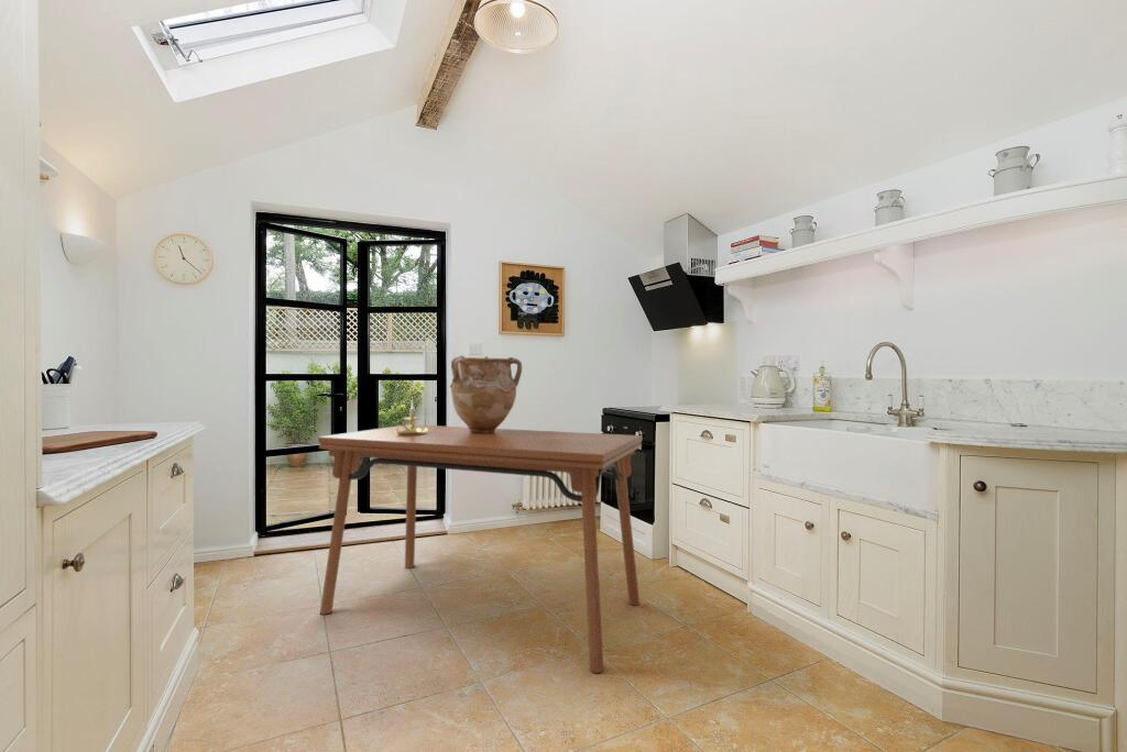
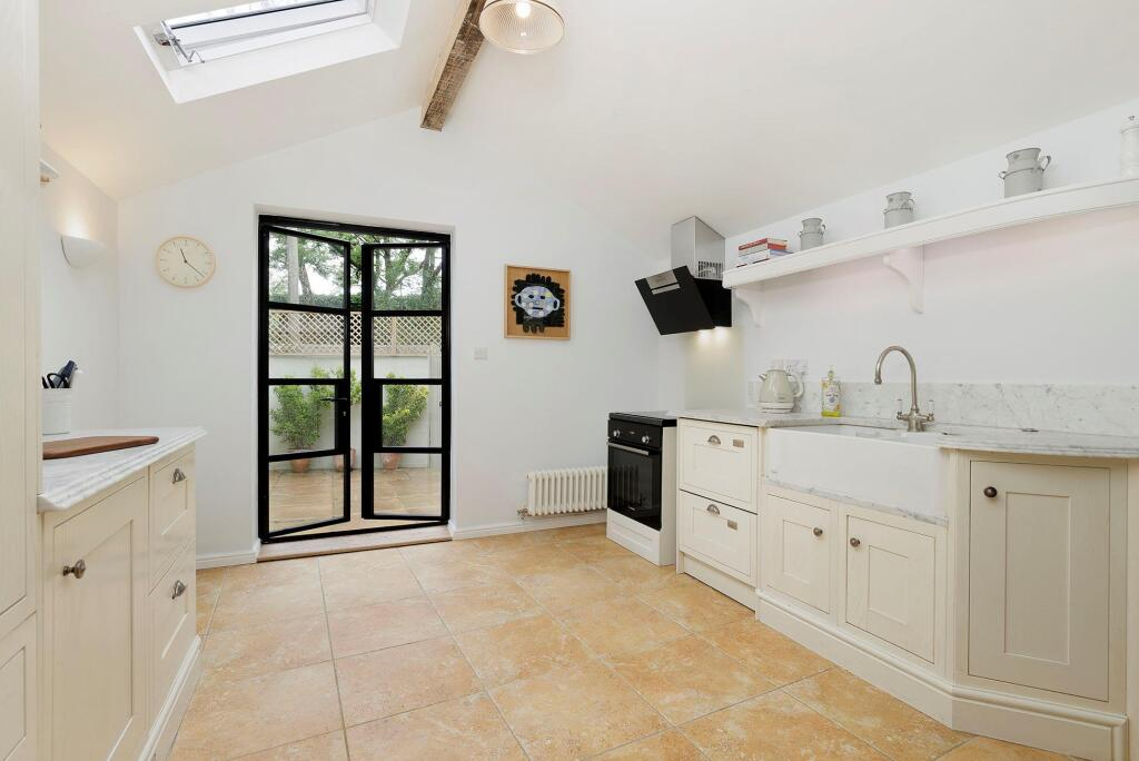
- vase (483, 392)
- dining table (486, 472)
- candle holder (409, 416)
